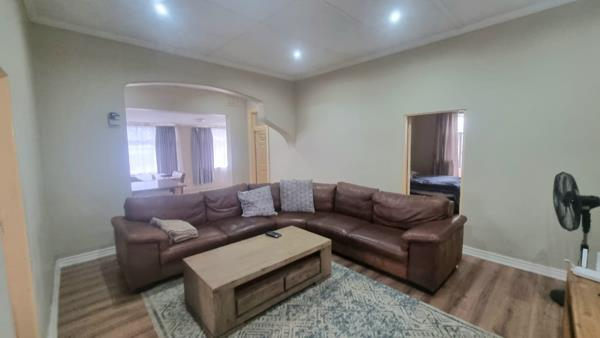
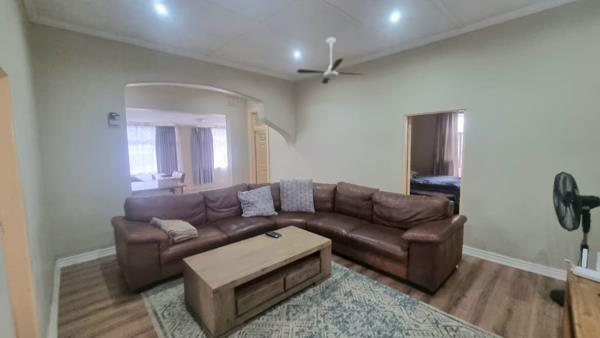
+ ceiling fan (330, 57)
